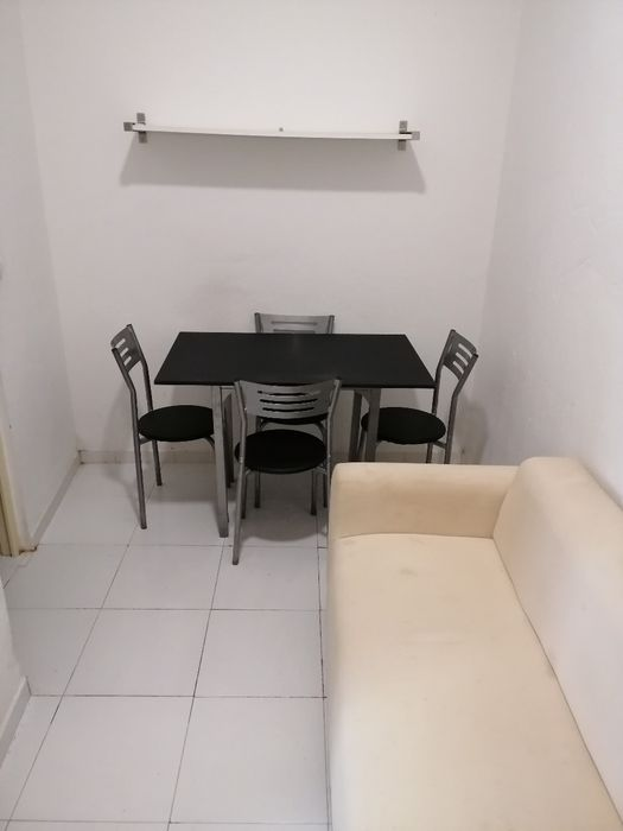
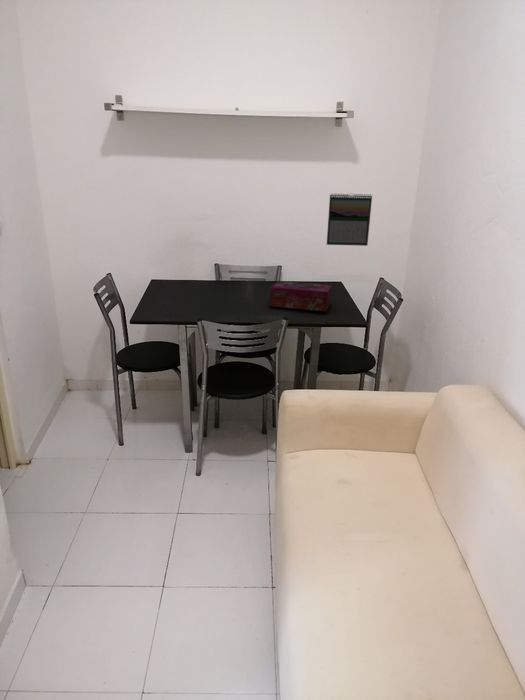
+ calendar (349, 219)
+ tissue box (301, 295)
